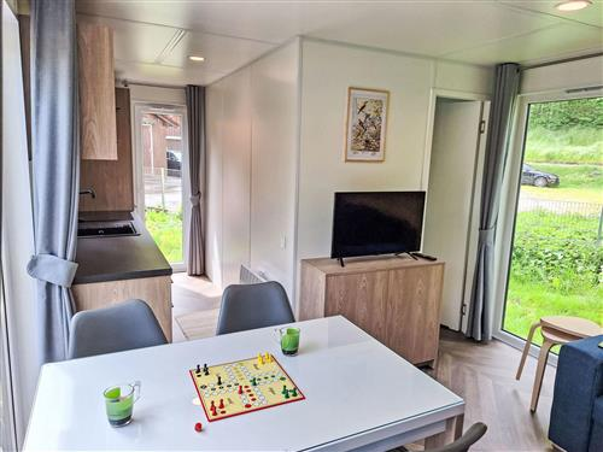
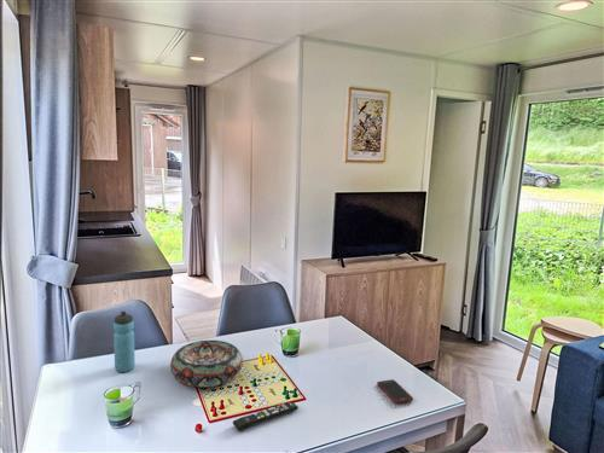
+ water bottle (123, 339)
+ remote control (266, 414)
+ cell phone (394, 390)
+ decorative bowl (207, 362)
